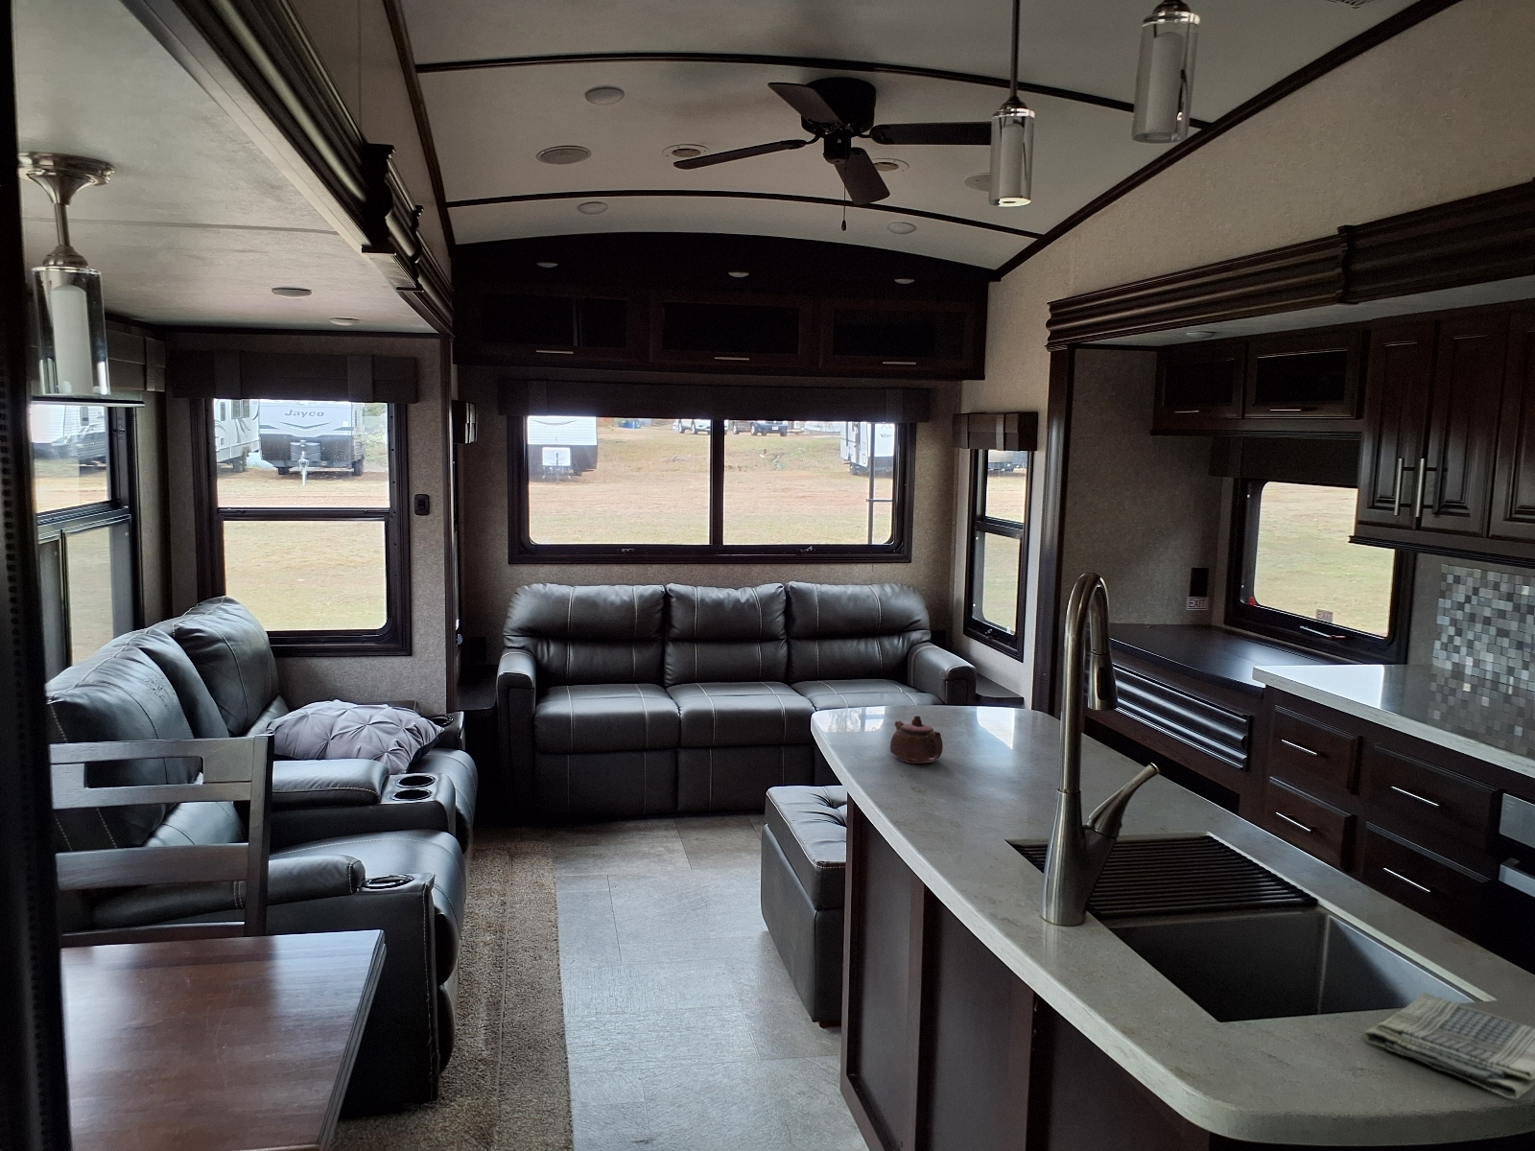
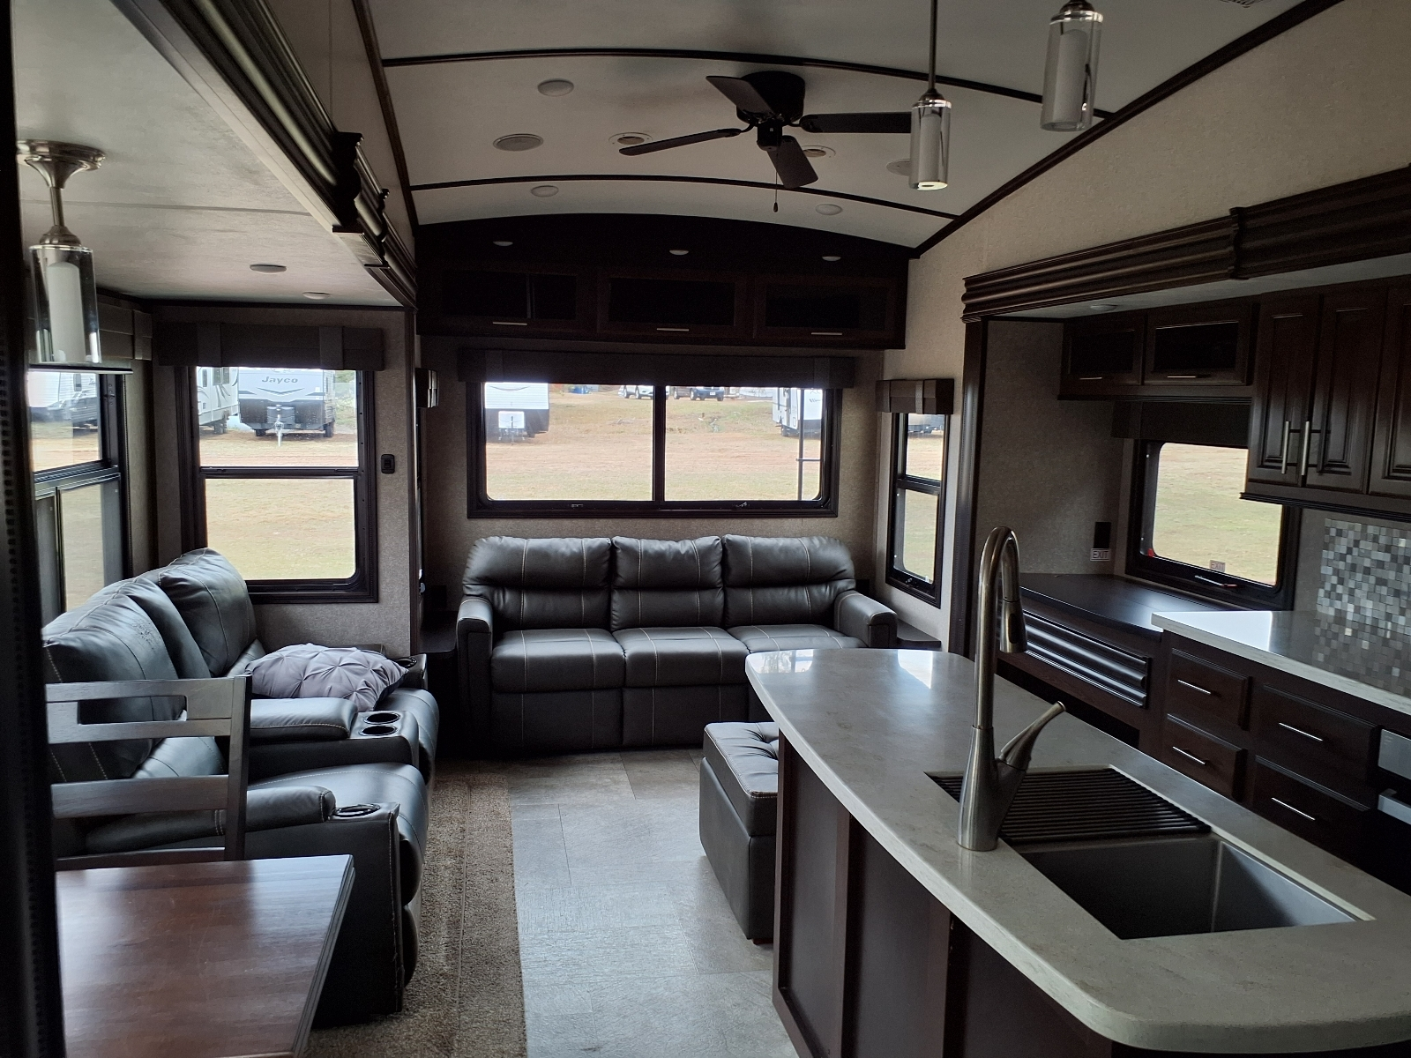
- dish towel (1467, 1037)
- teapot (917, 738)
